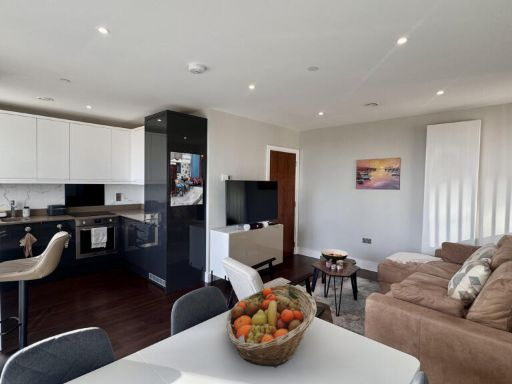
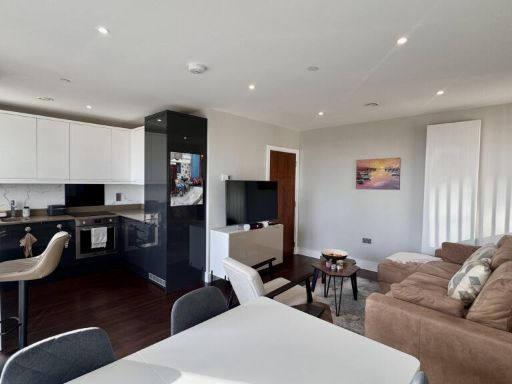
- fruit basket (269, 319)
